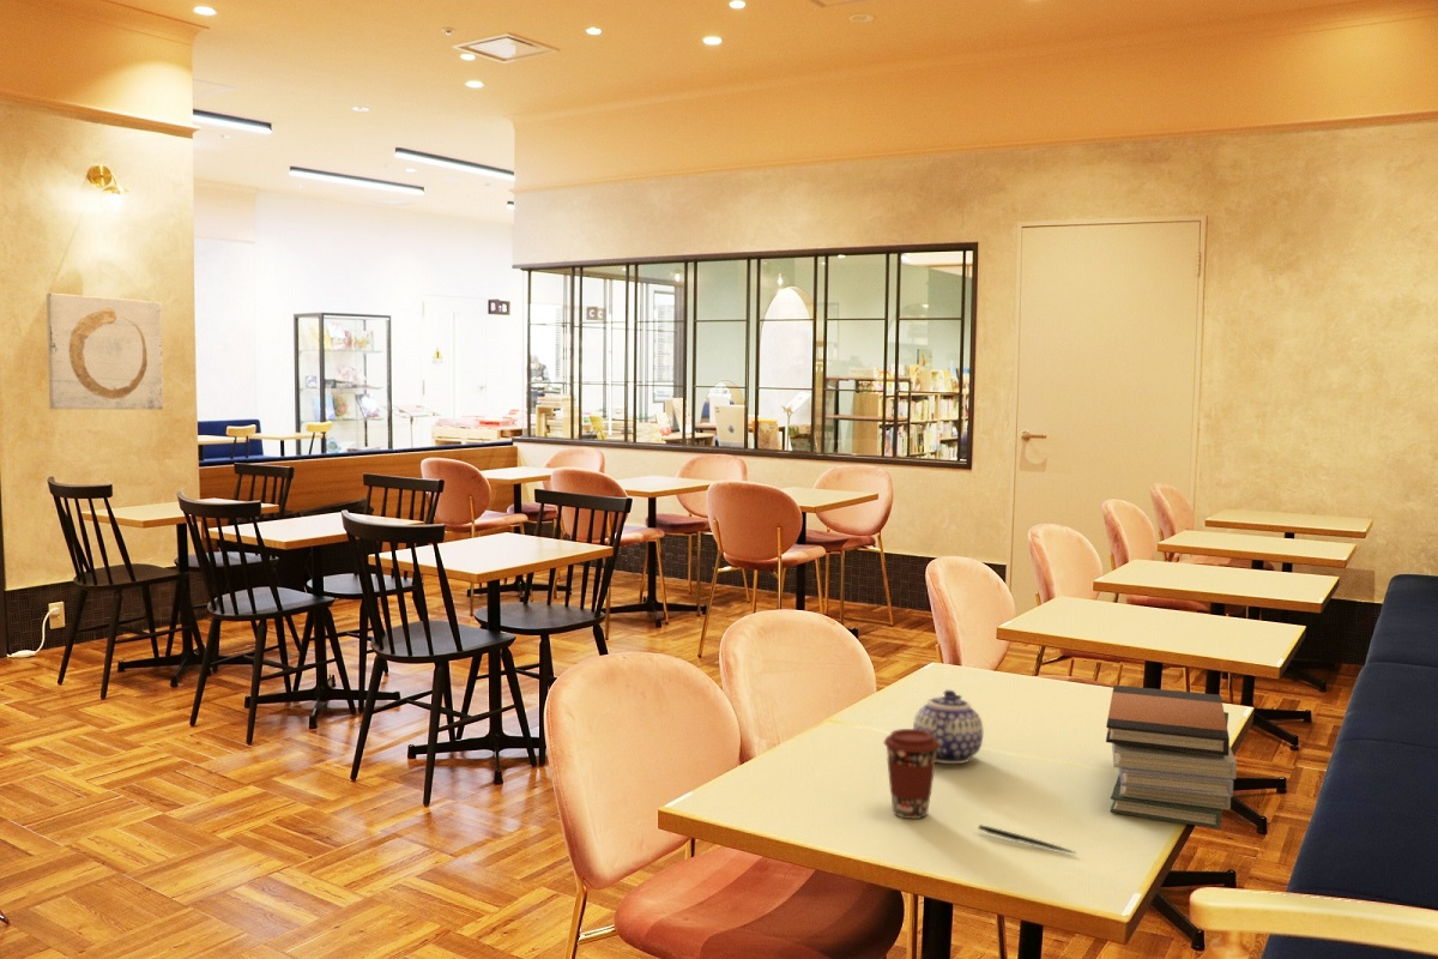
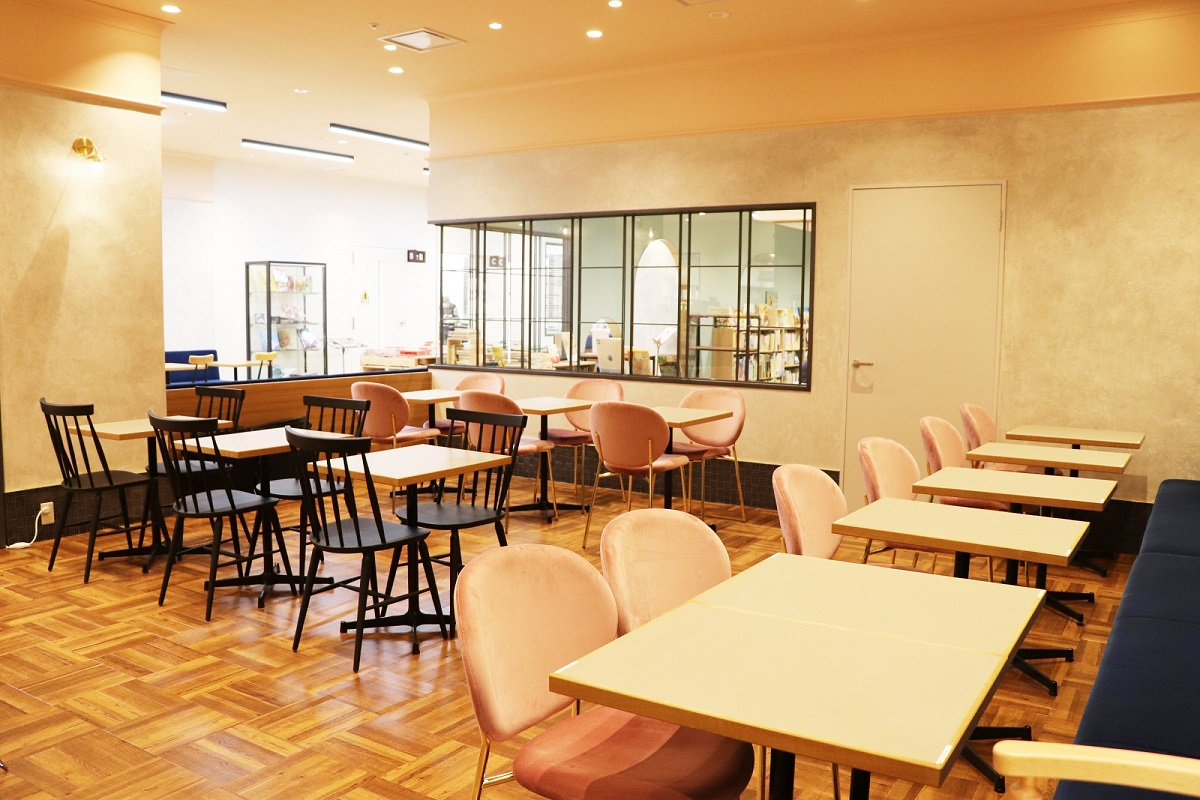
- wall art (107, 354)
- pen (1026, 839)
- book stack (1167, 752)
- coffee cup (911, 773)
- teapot (948, 724)
